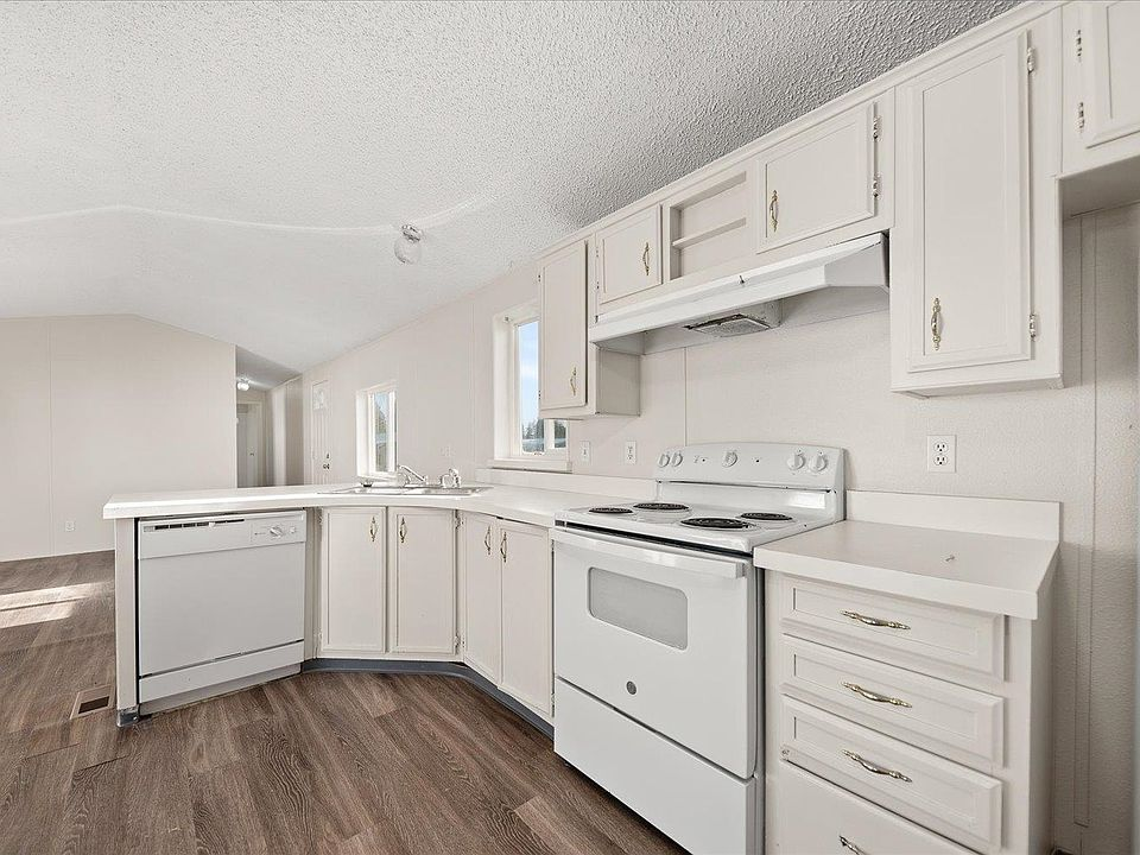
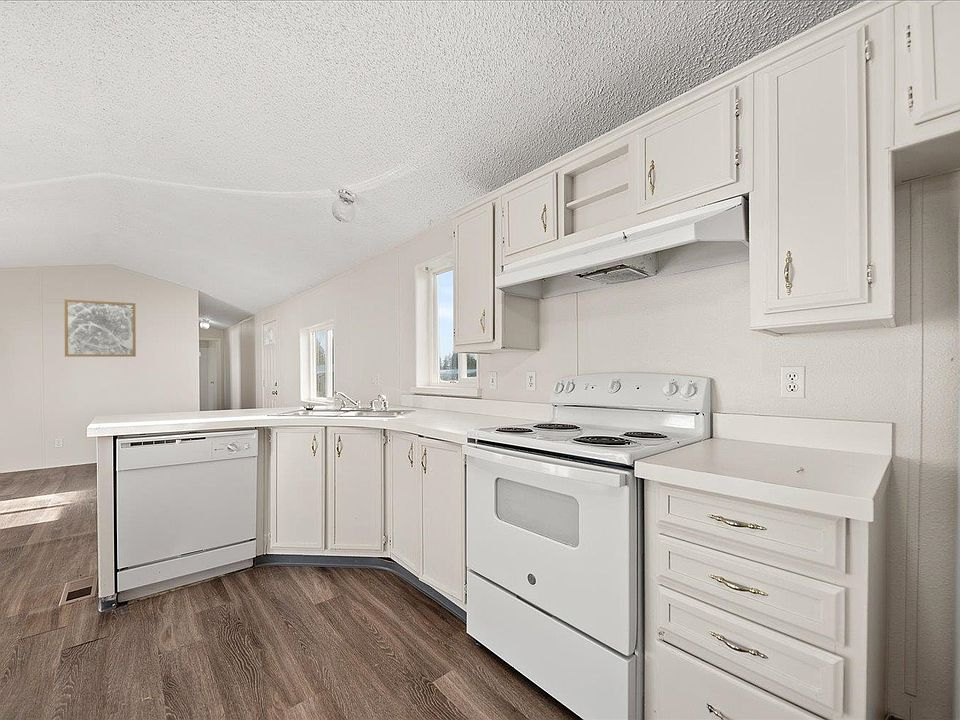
+ wall art (101, 329)
